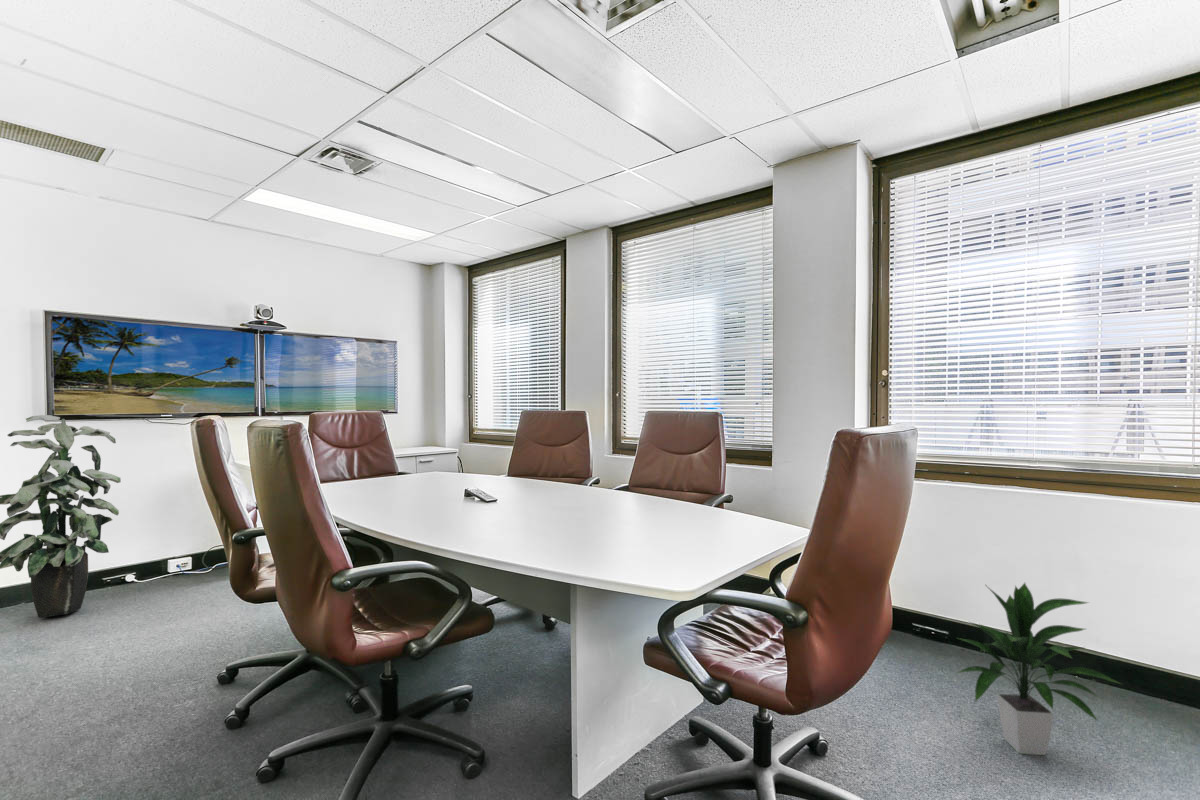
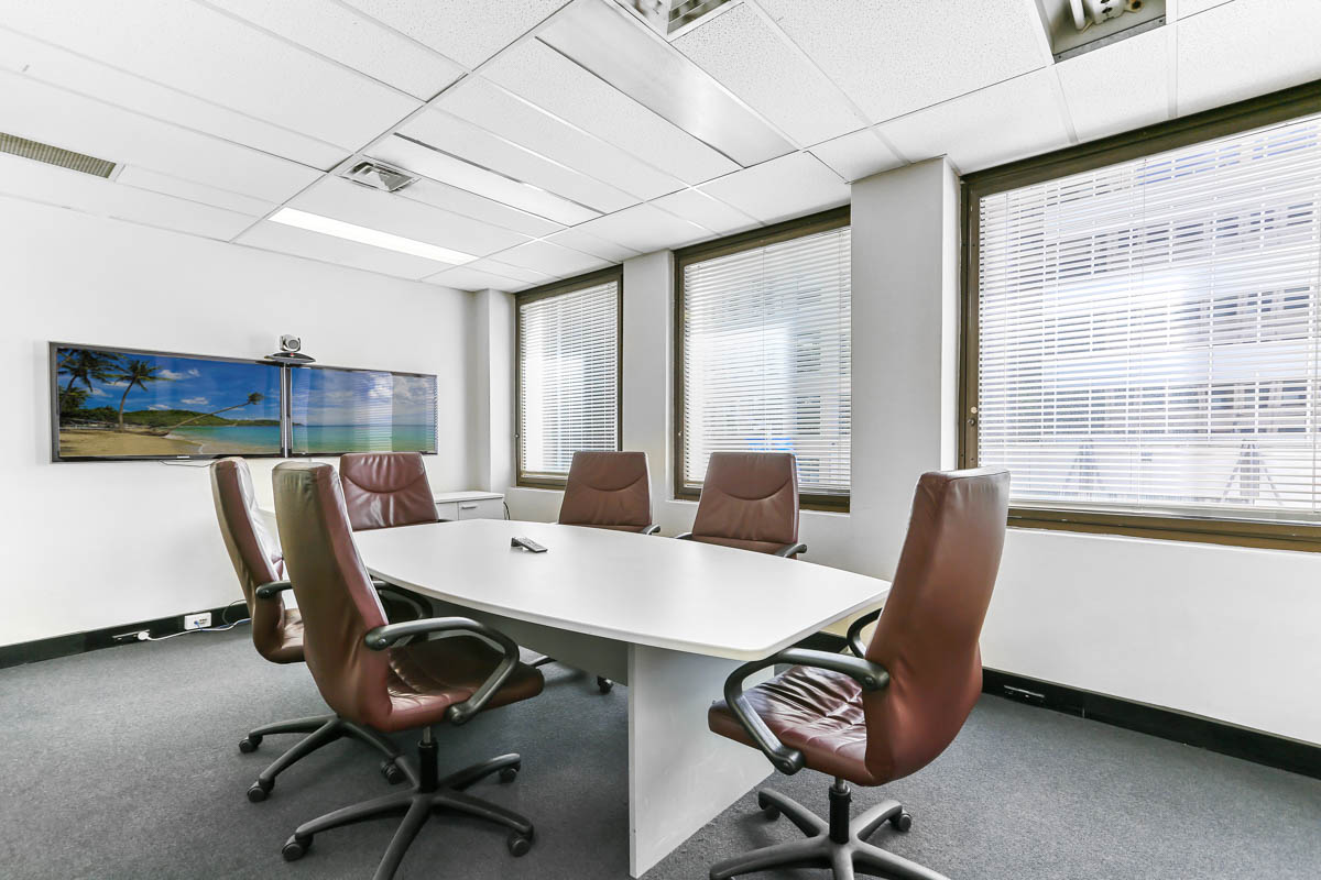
- indoor plant (1024, 662)
- indoor plant (55, 513)
